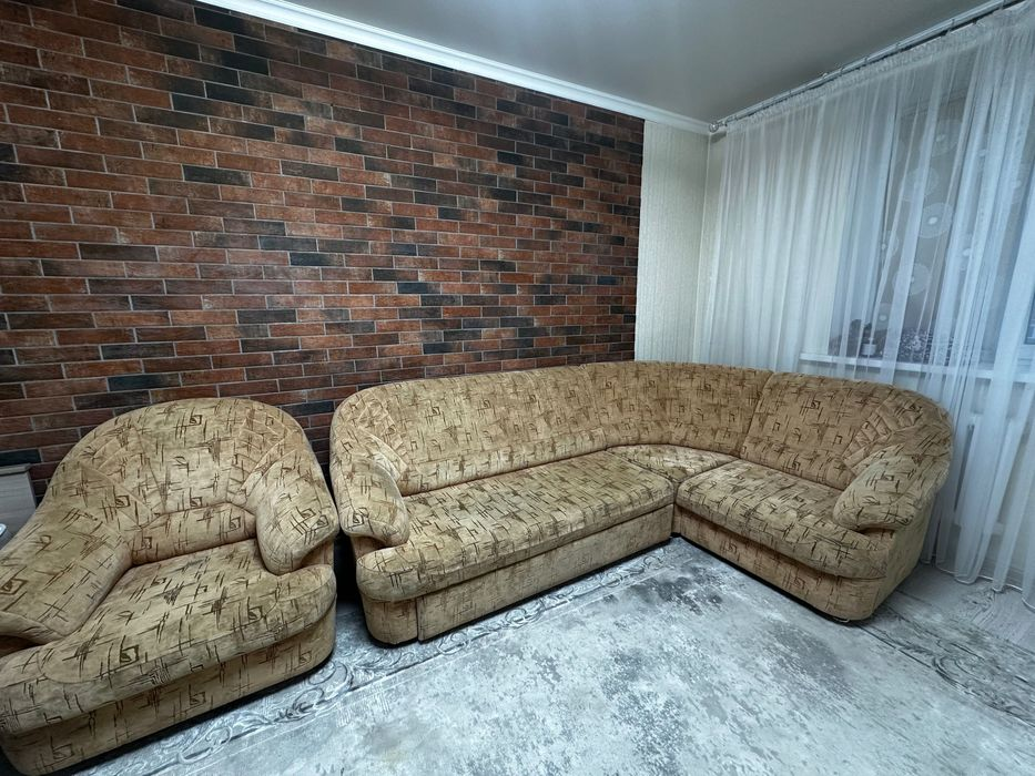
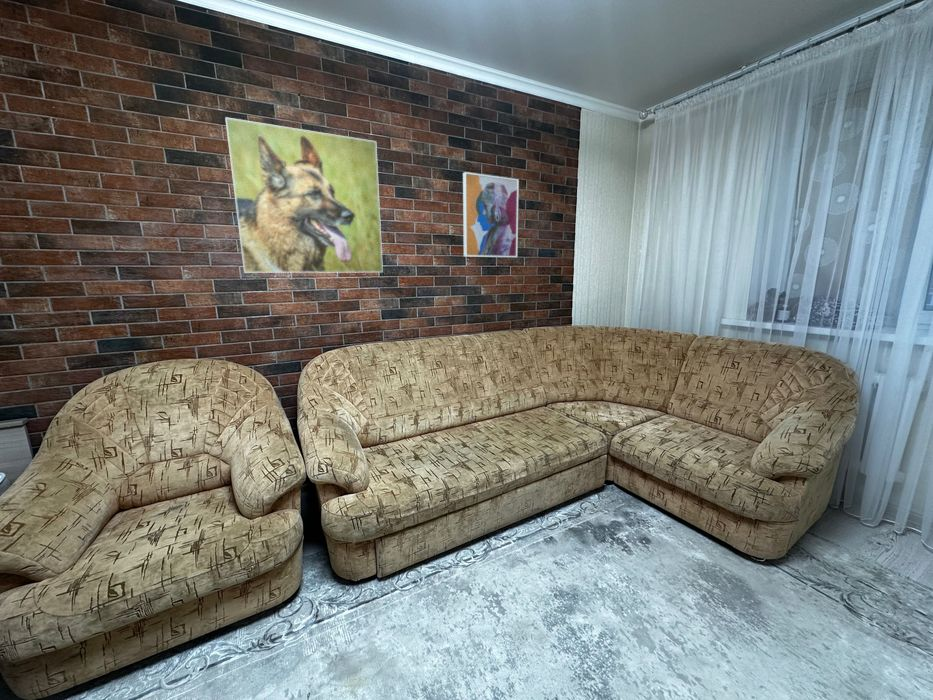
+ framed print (313, 204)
+ wall art (491, 217)
